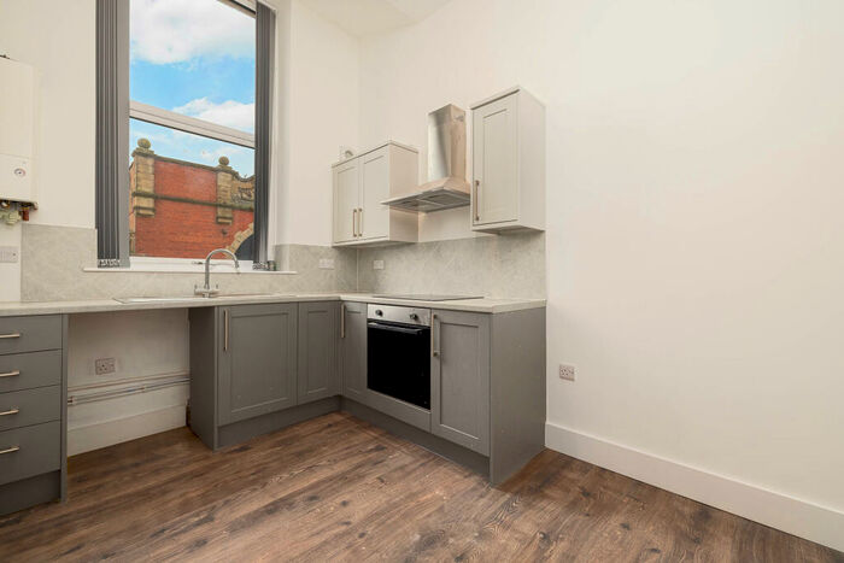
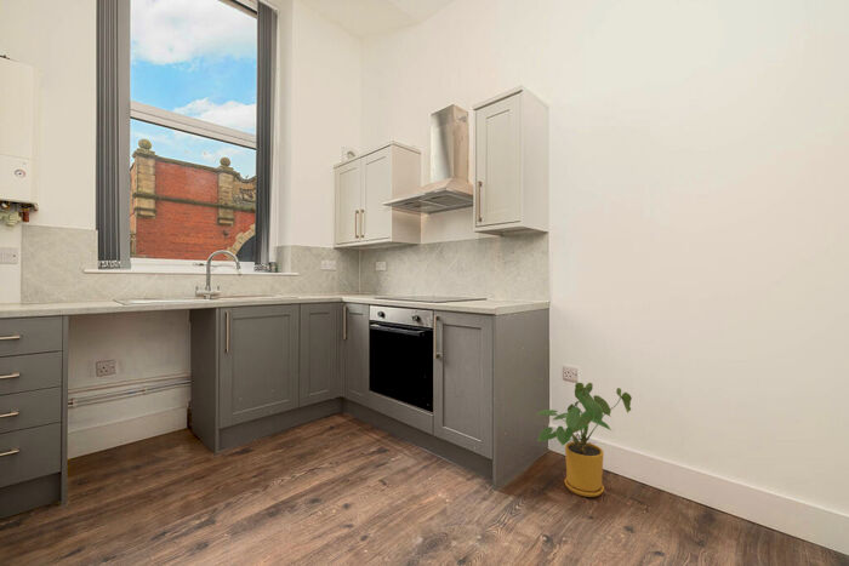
+ house plant (581, 436)
